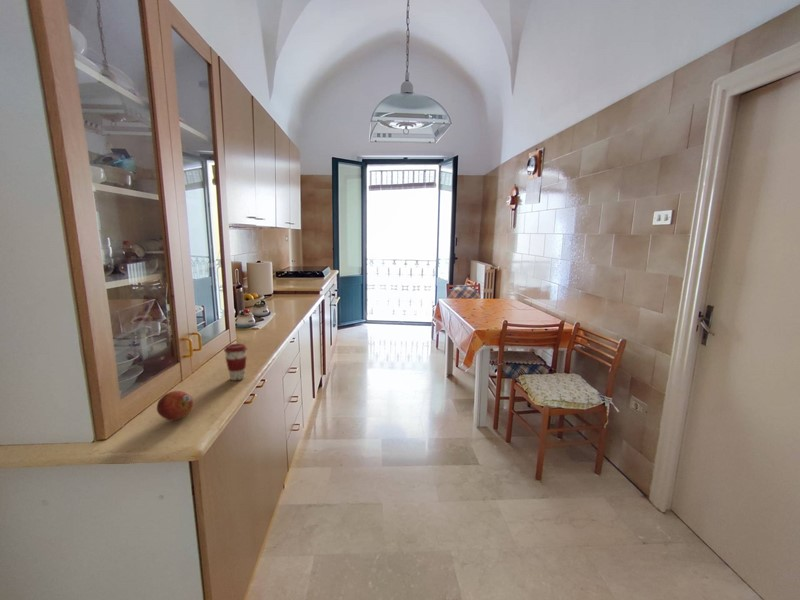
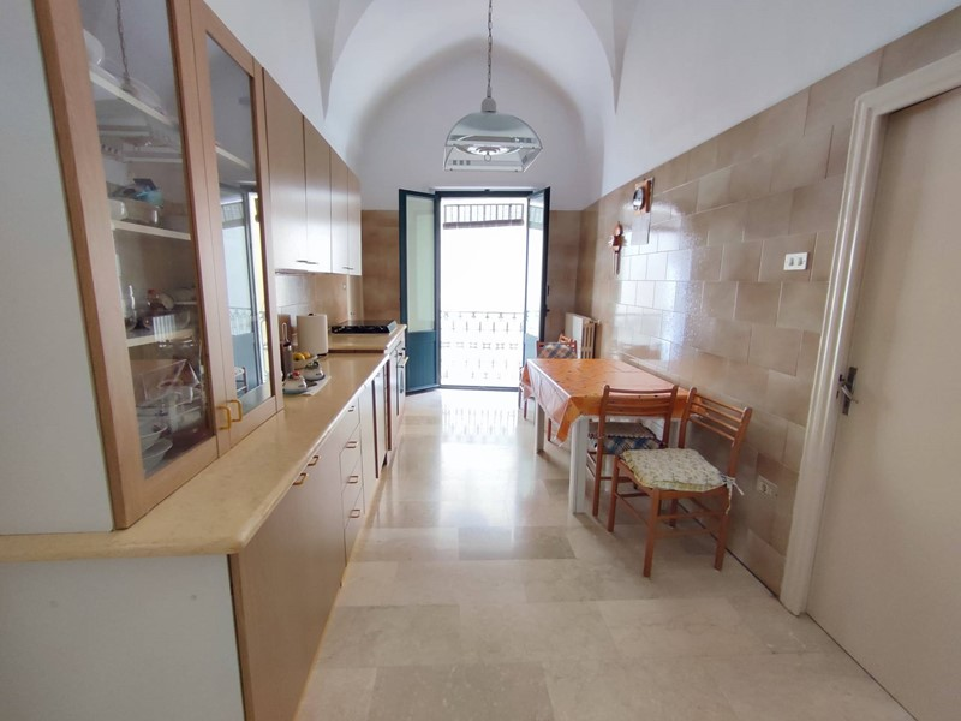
- coffee cup (236, 361)
- fruit (176, 405)
